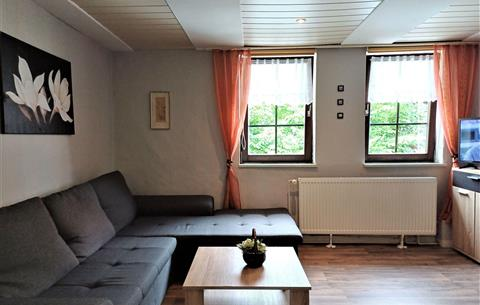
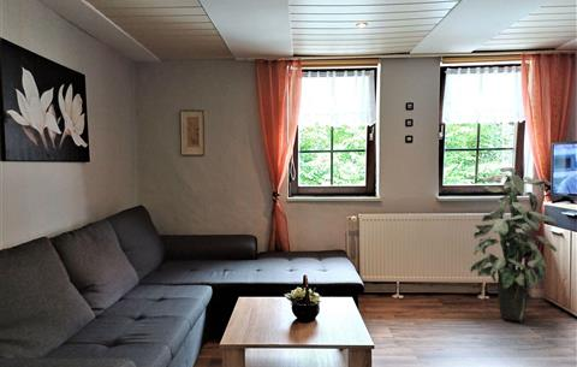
+ indoor plant (508, 242)
